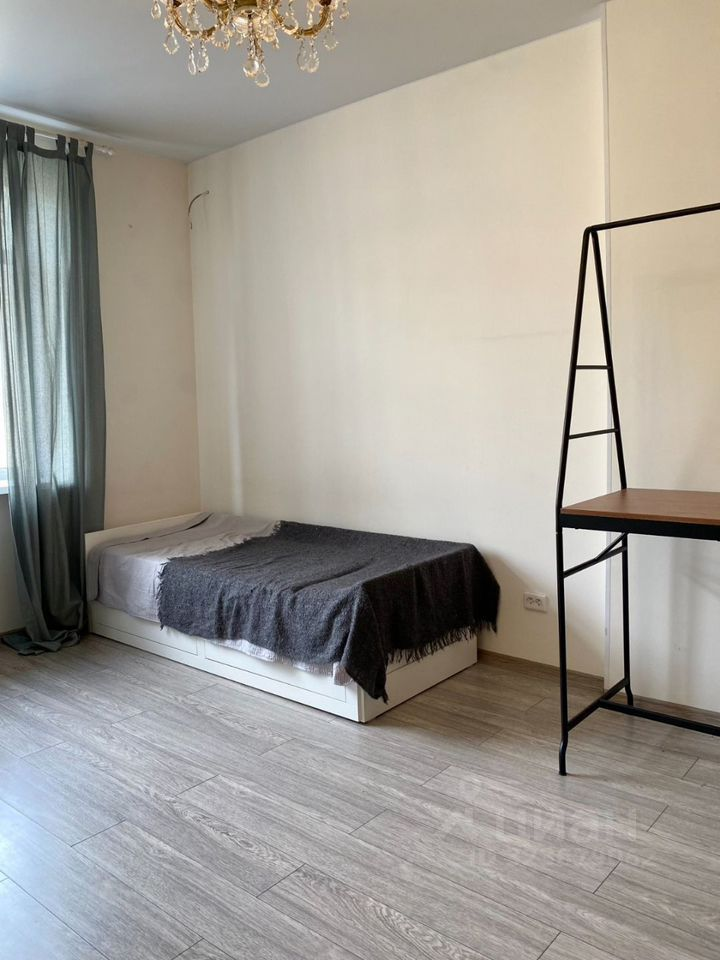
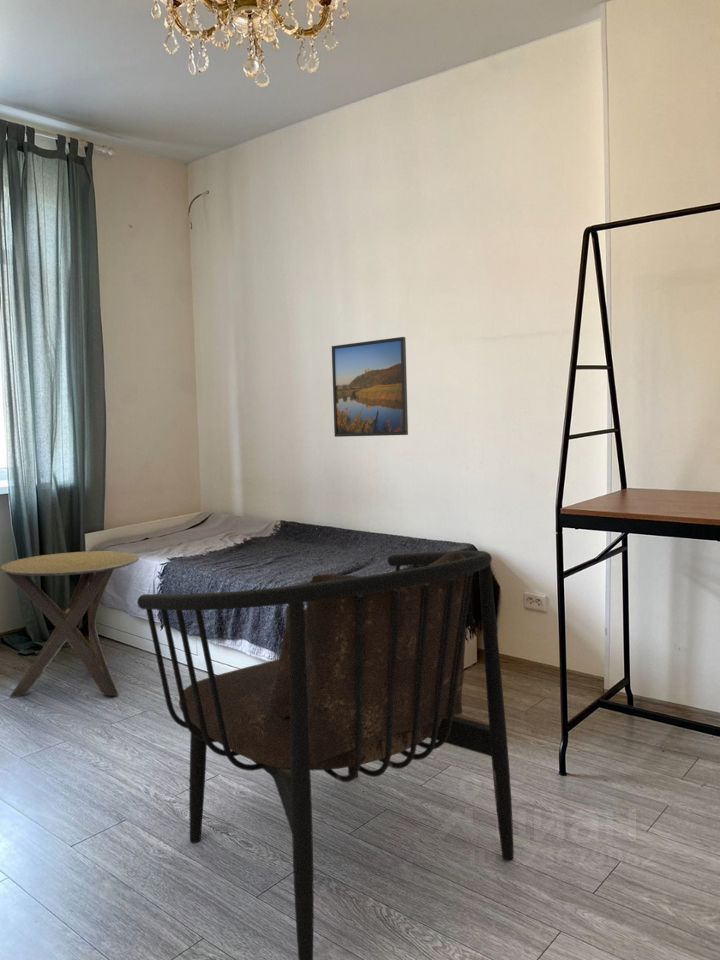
+ armchair (341, 704)
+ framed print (368, 388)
+ side table (75, 623)
